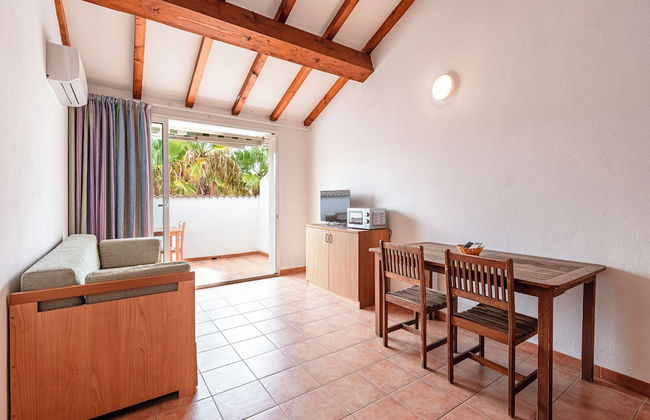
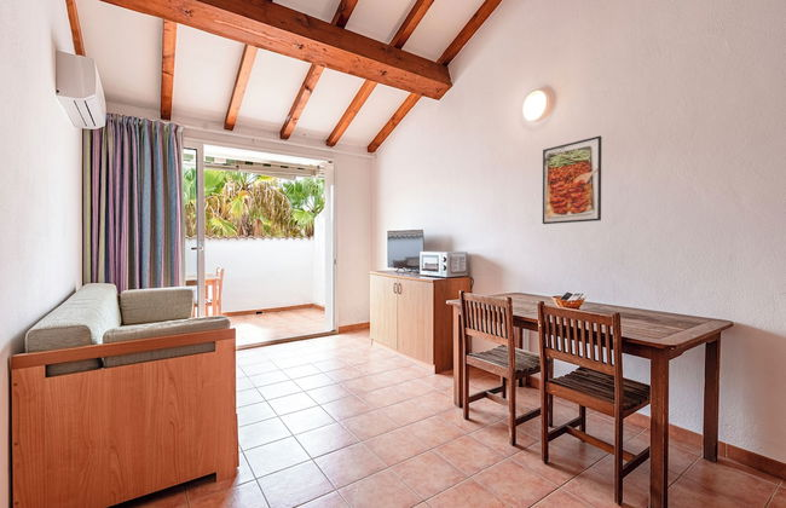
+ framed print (570, 183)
